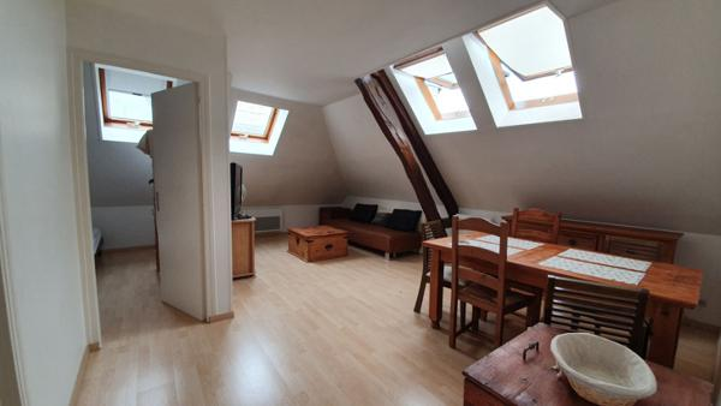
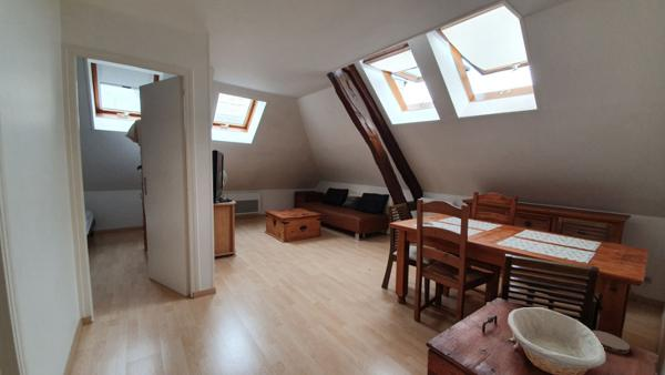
+ coaster (607, 341)
